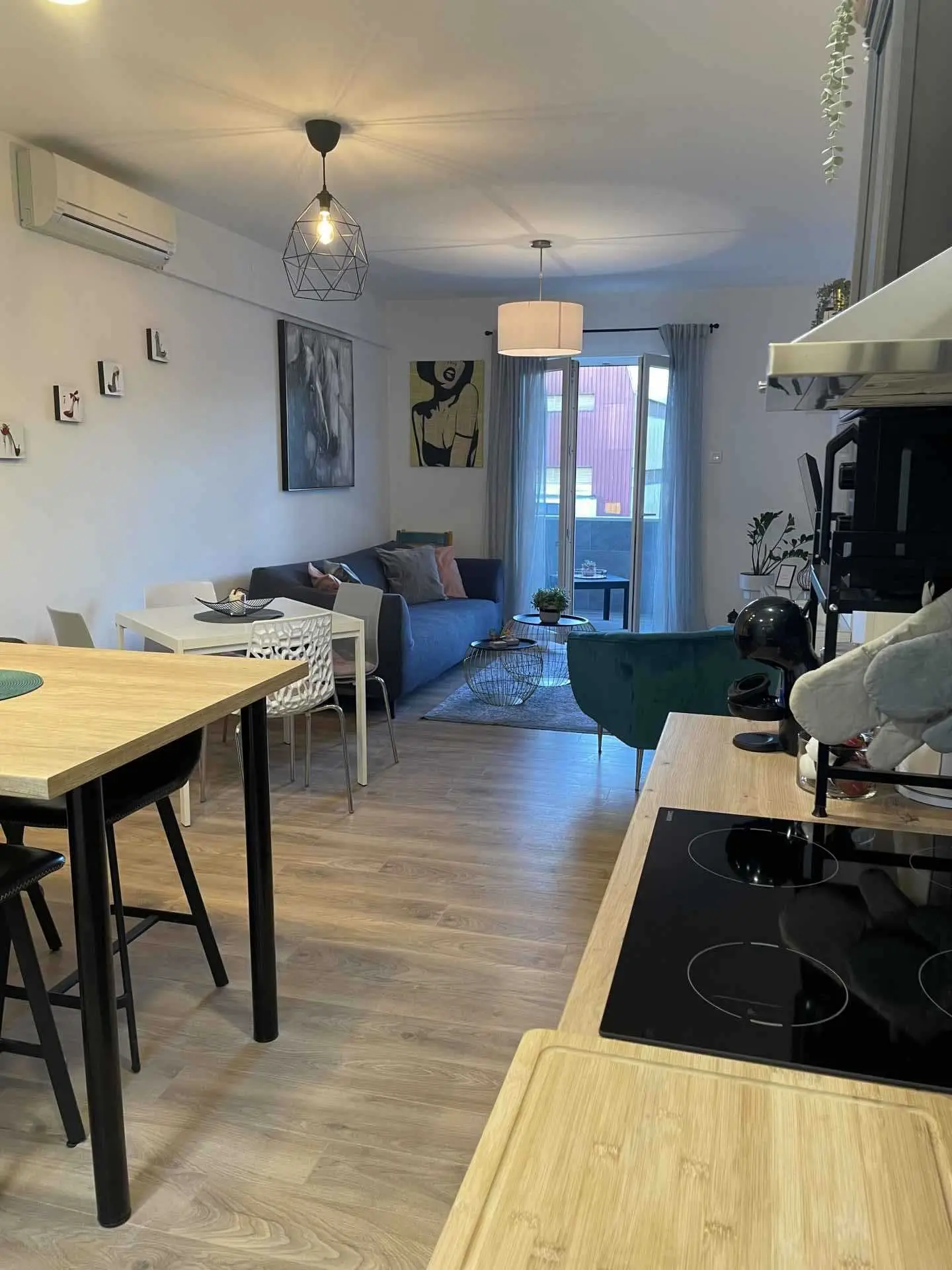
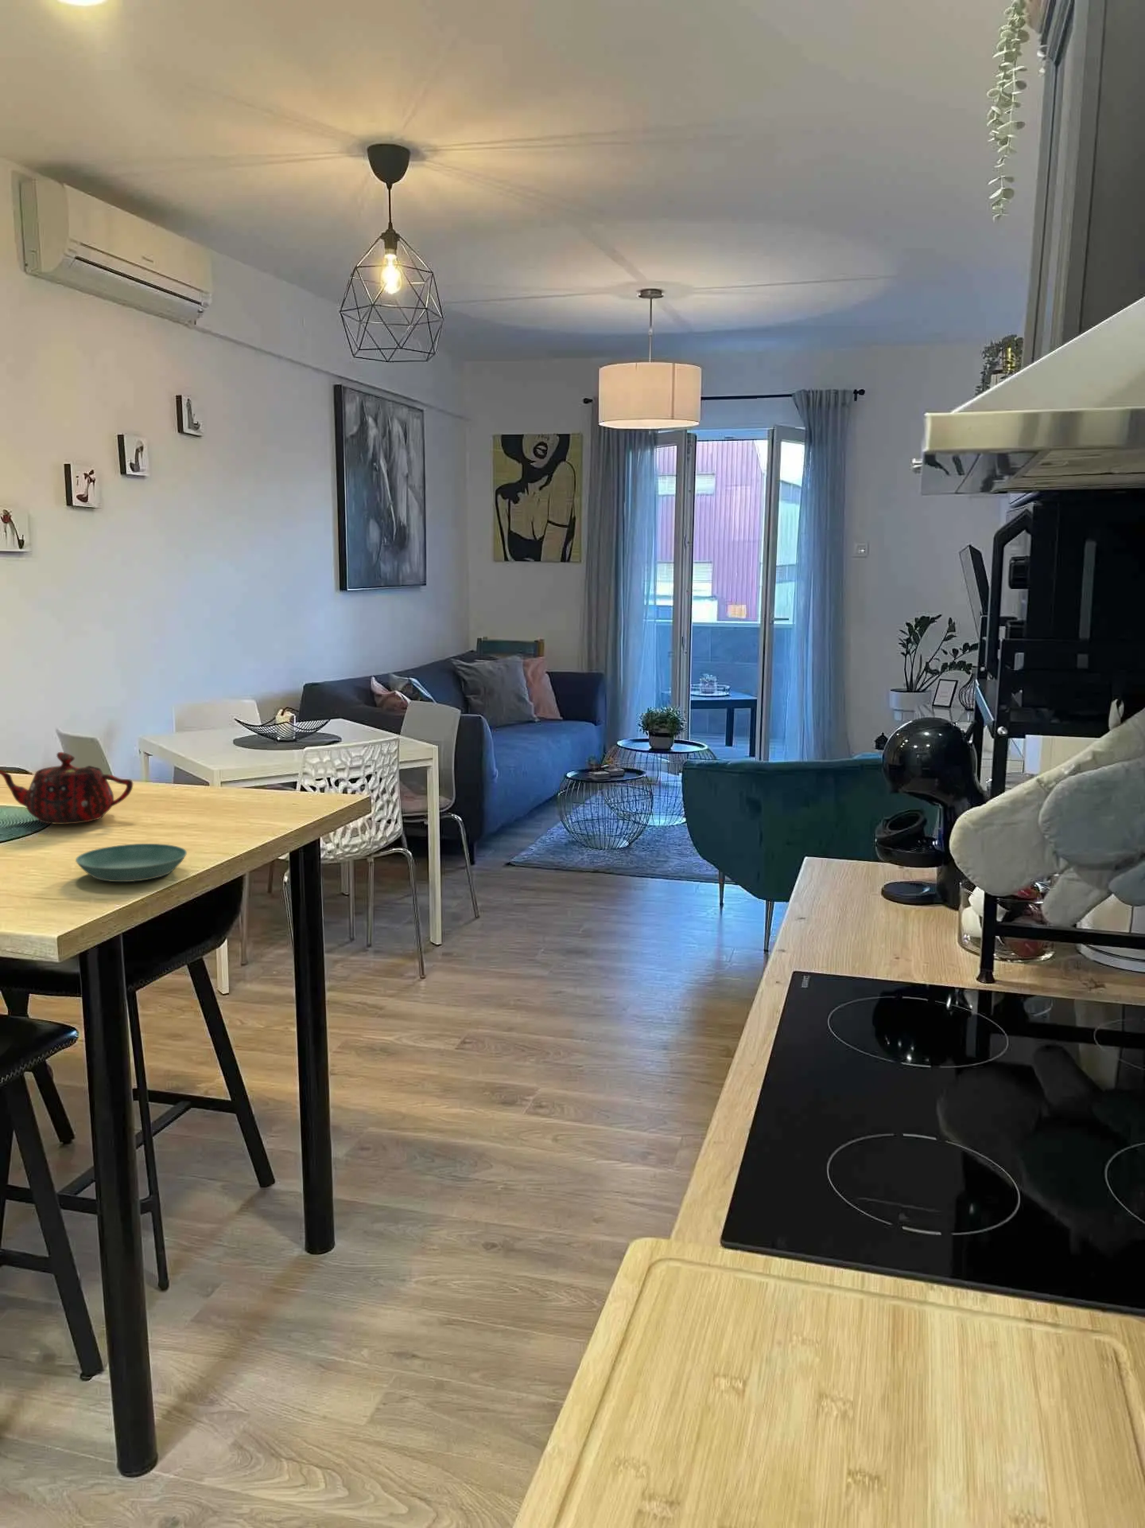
+ saucer (132, 864)
+ teapot (65, 787)
